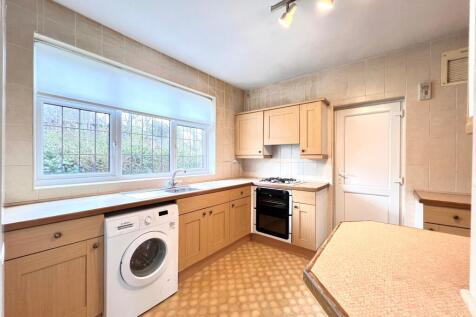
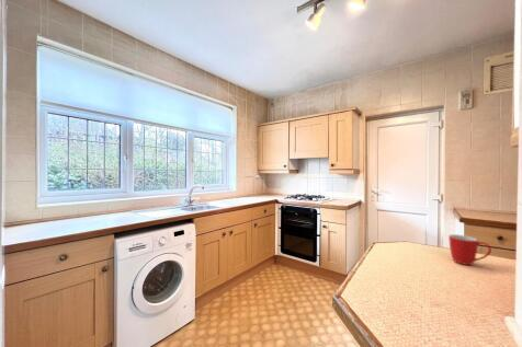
+ mug (468, 251)
